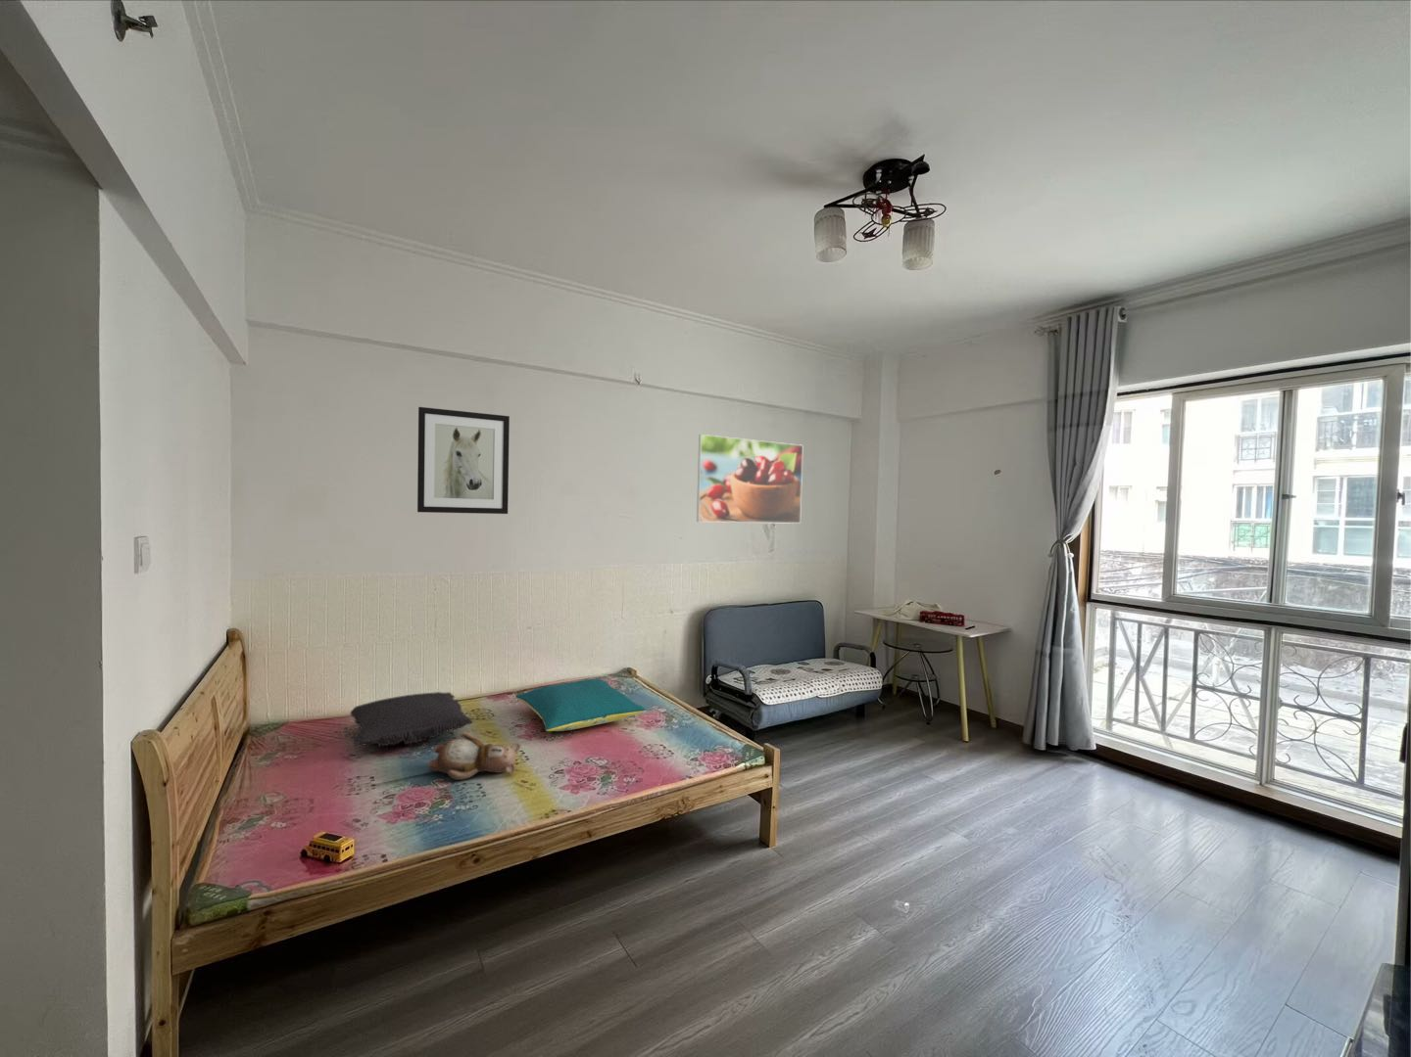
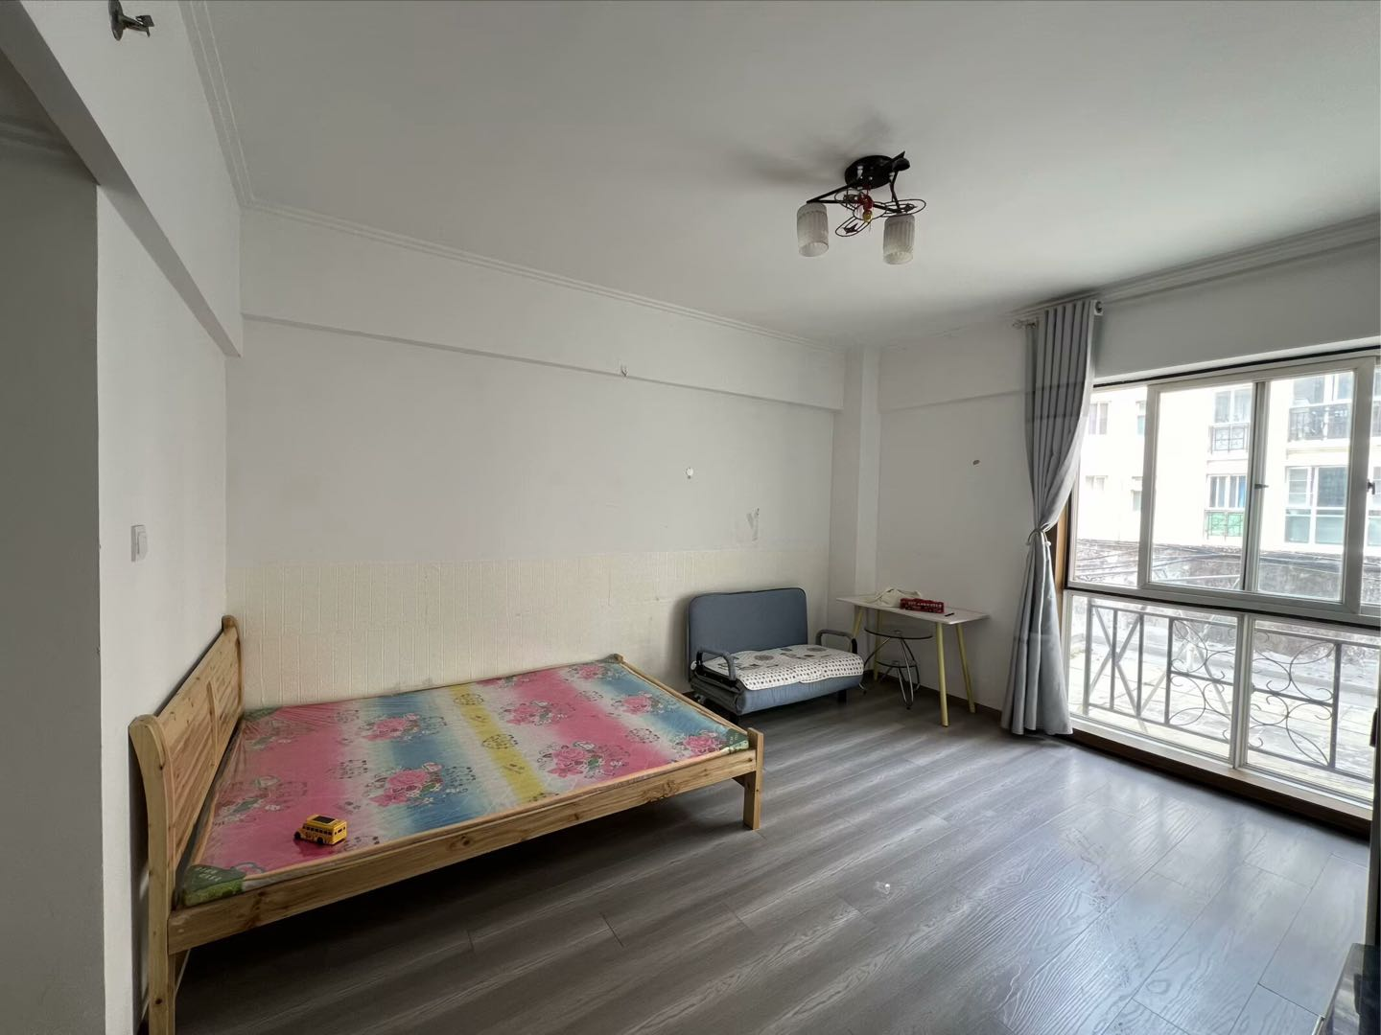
- wall art (464, 462)
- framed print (751, 481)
- pillow (410, 717)
- teddy bear (474, 755)
- pillow (579, 703)
